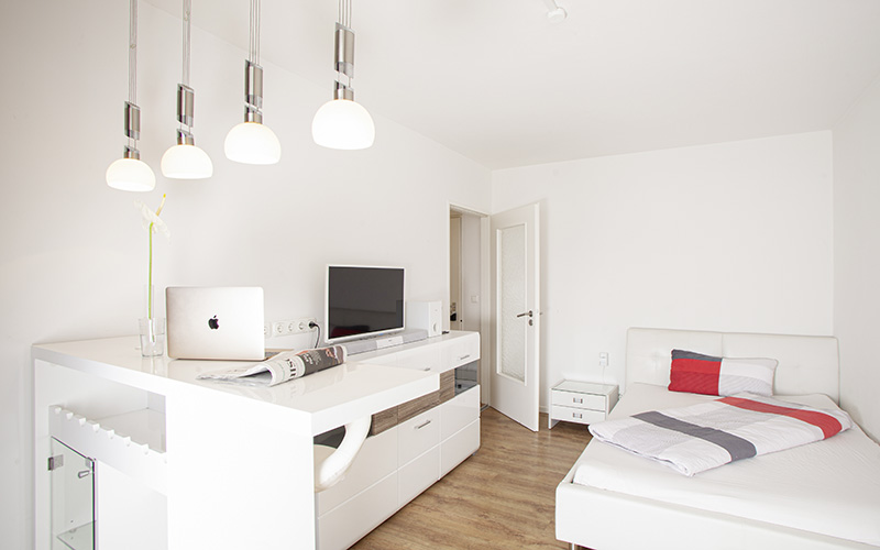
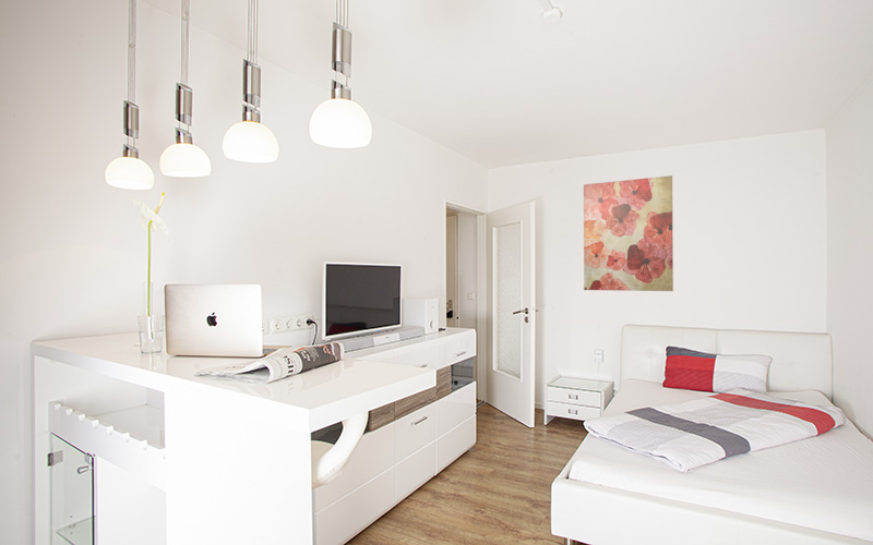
+ wall art (626, 235)
